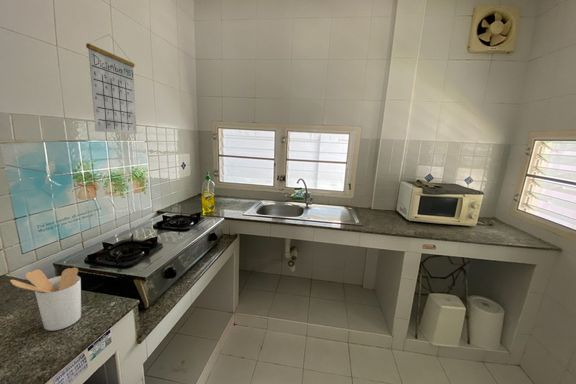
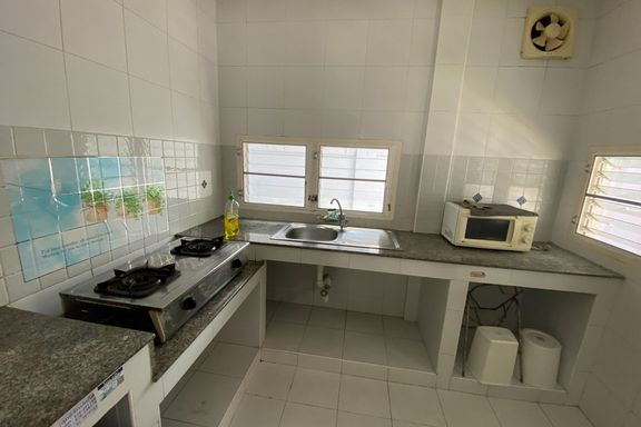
- utensil holder (49, 298)
- calendar (114, 85)
